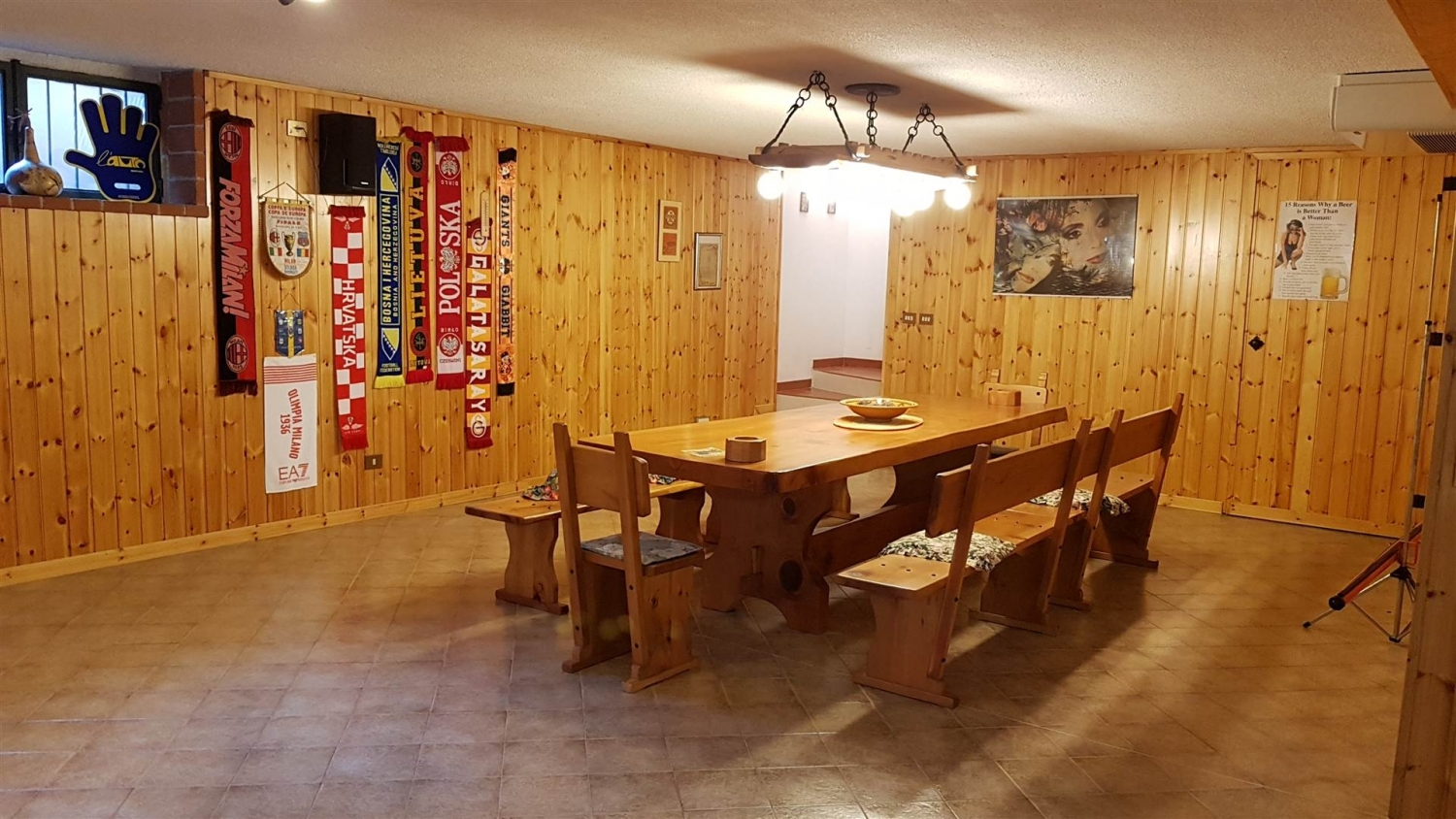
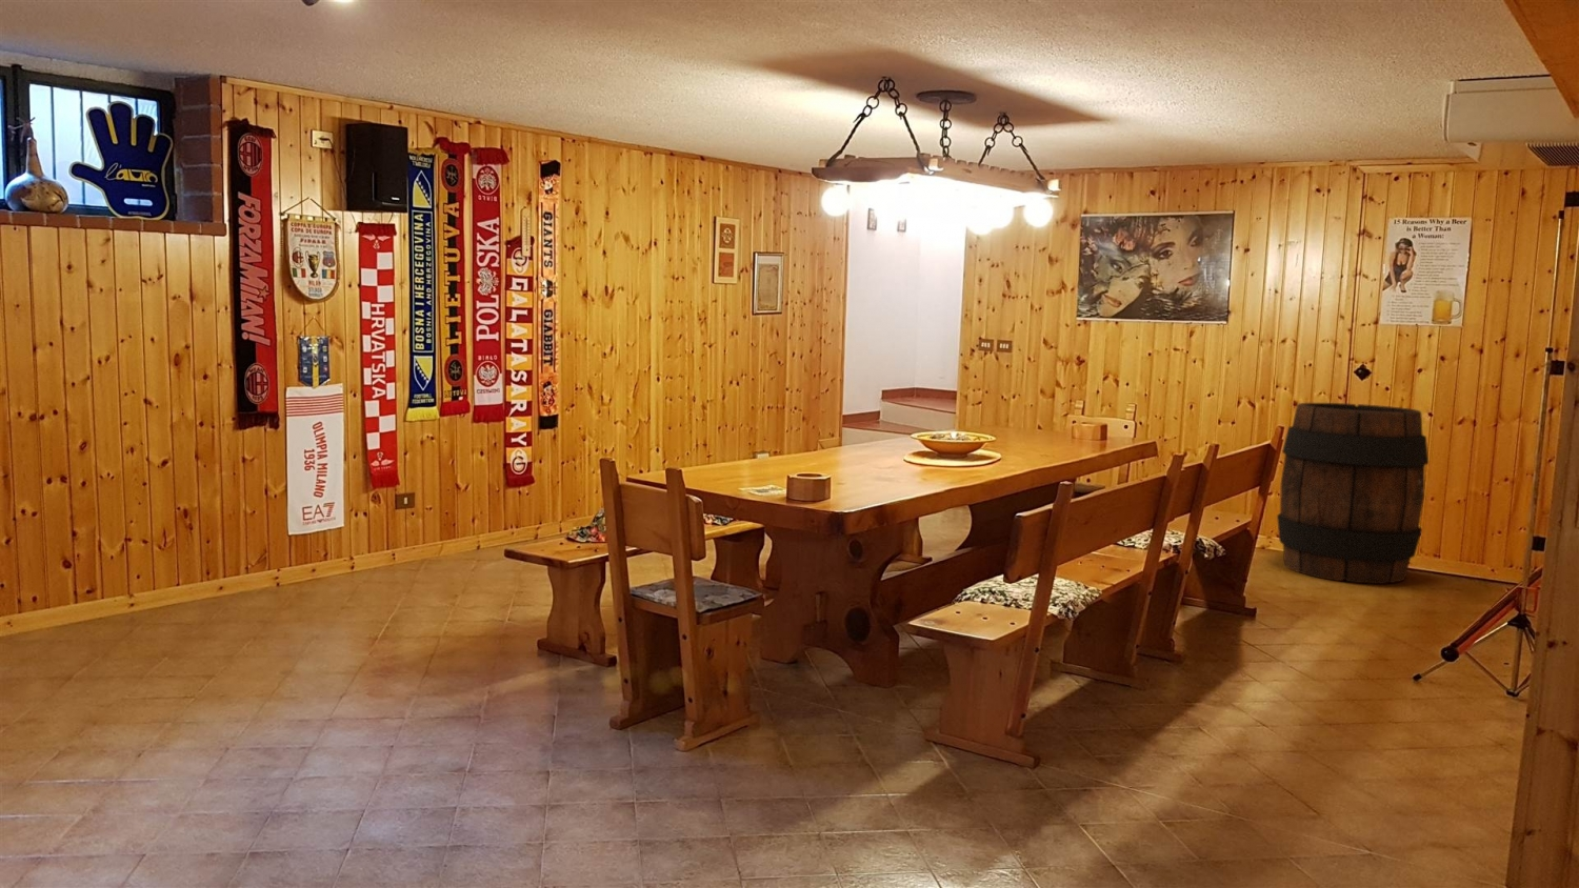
+ barrel (1350, 489)
